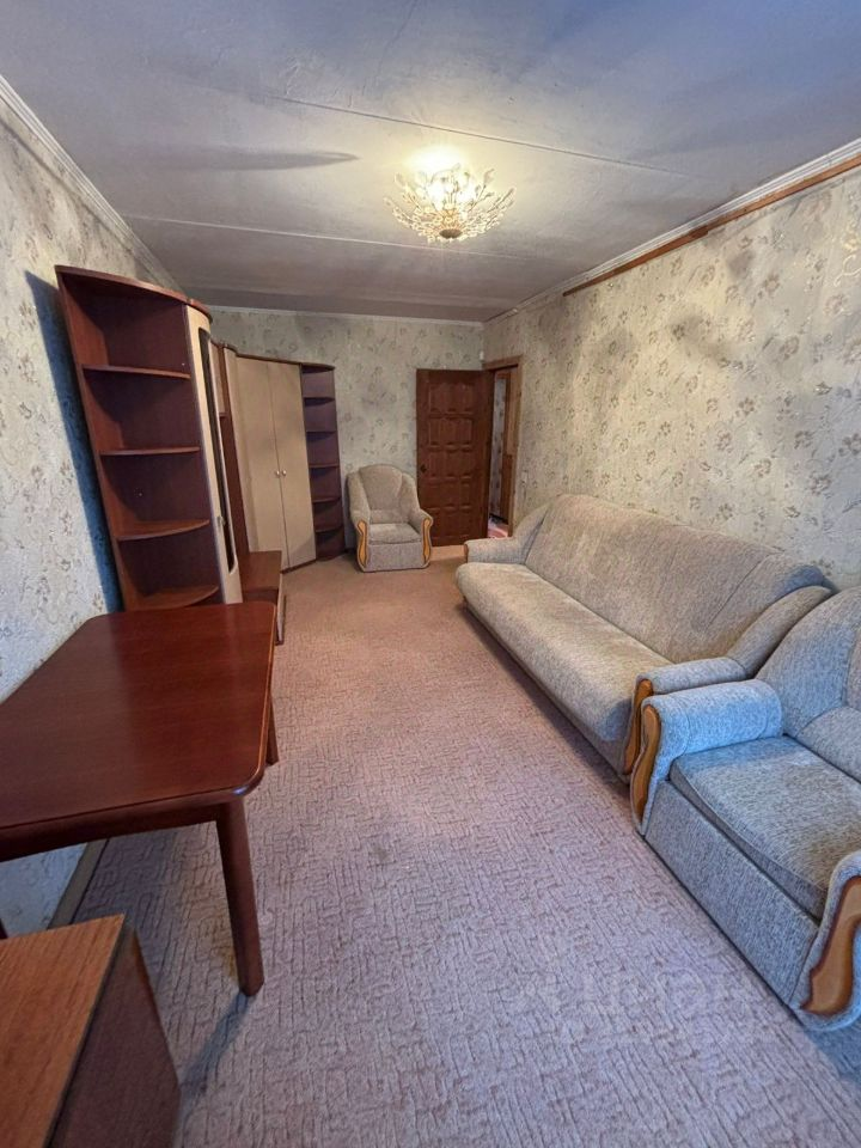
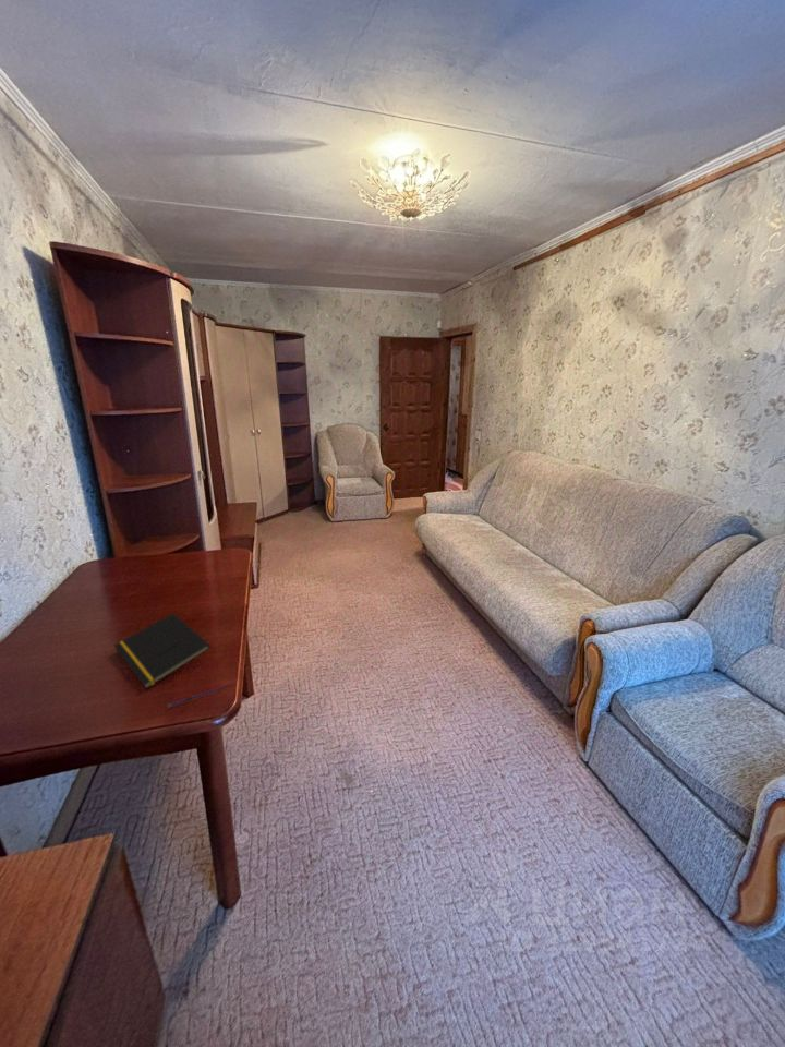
+ pen (200, 694)
+ notepad (161, 647)
